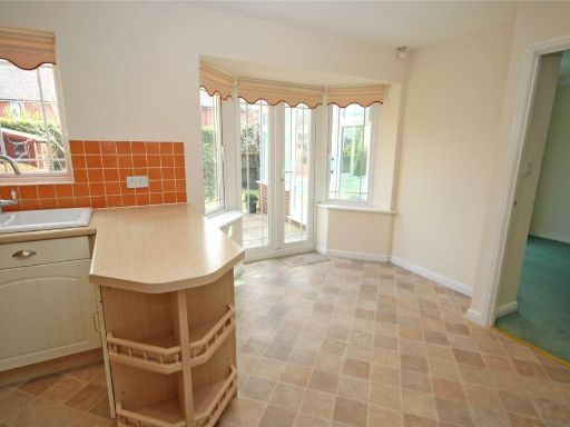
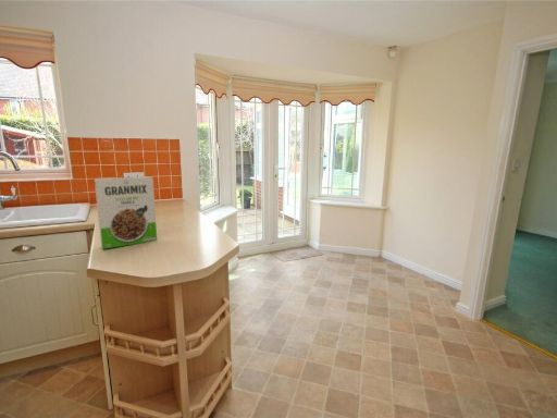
+ cereal box (127, 211)
